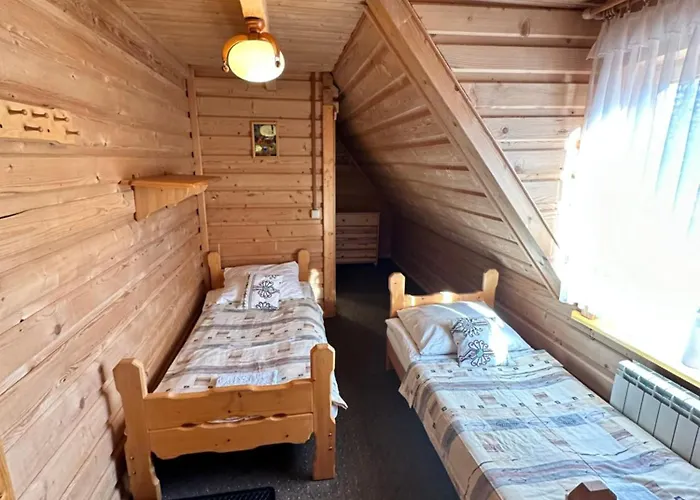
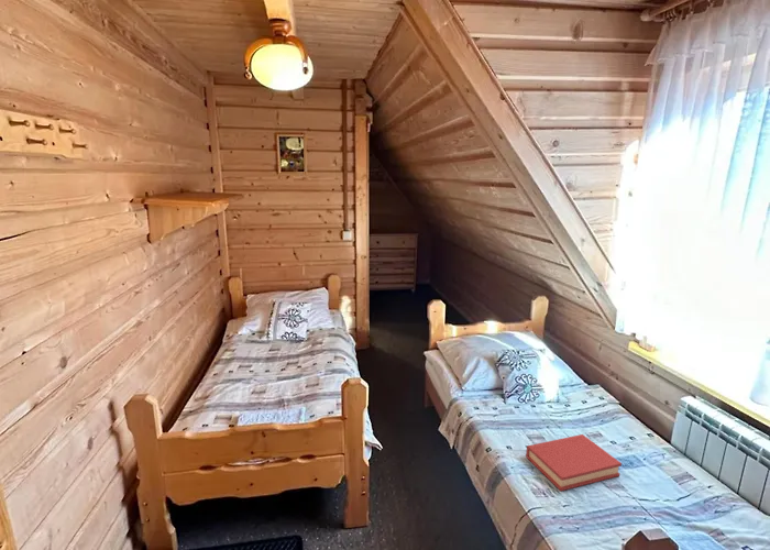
+ hardback book (572, 460)
